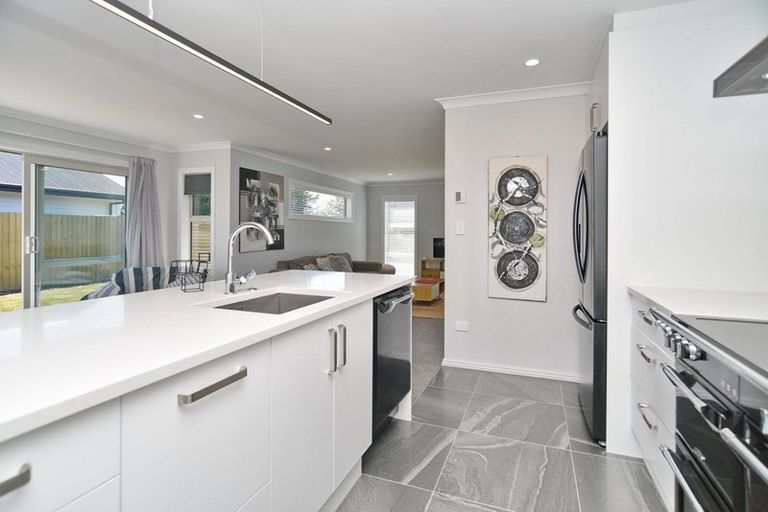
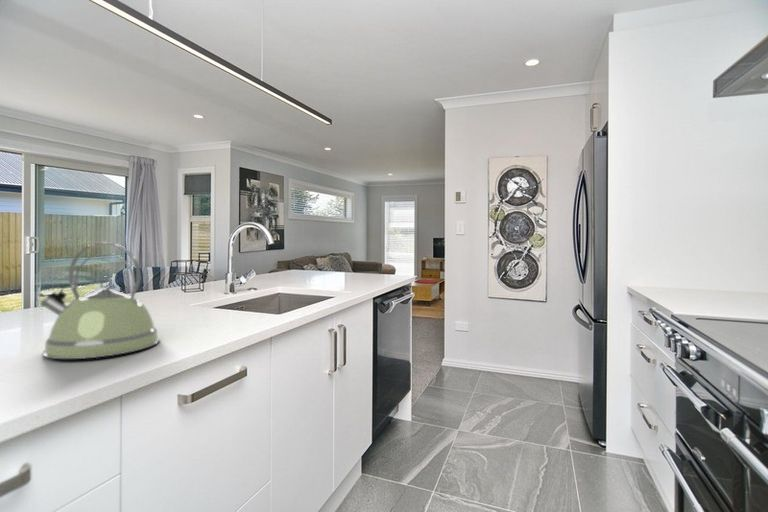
+ kettle (98, 294)
